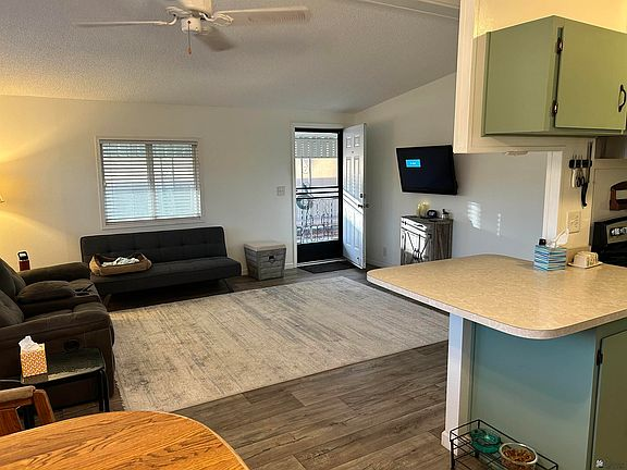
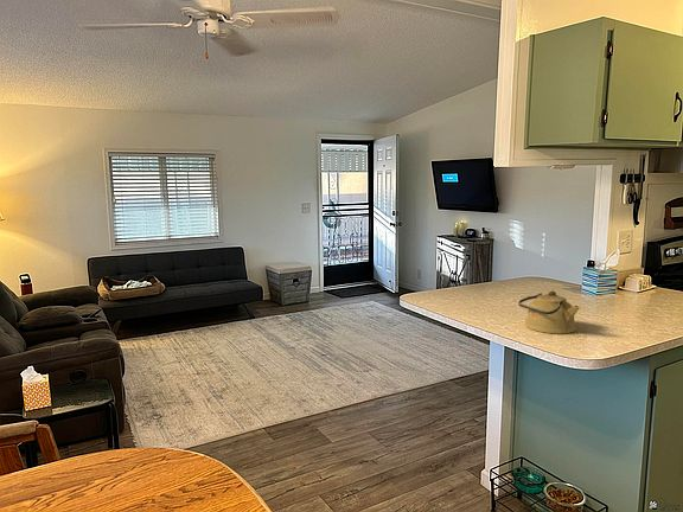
+ kettle (554, 309)
